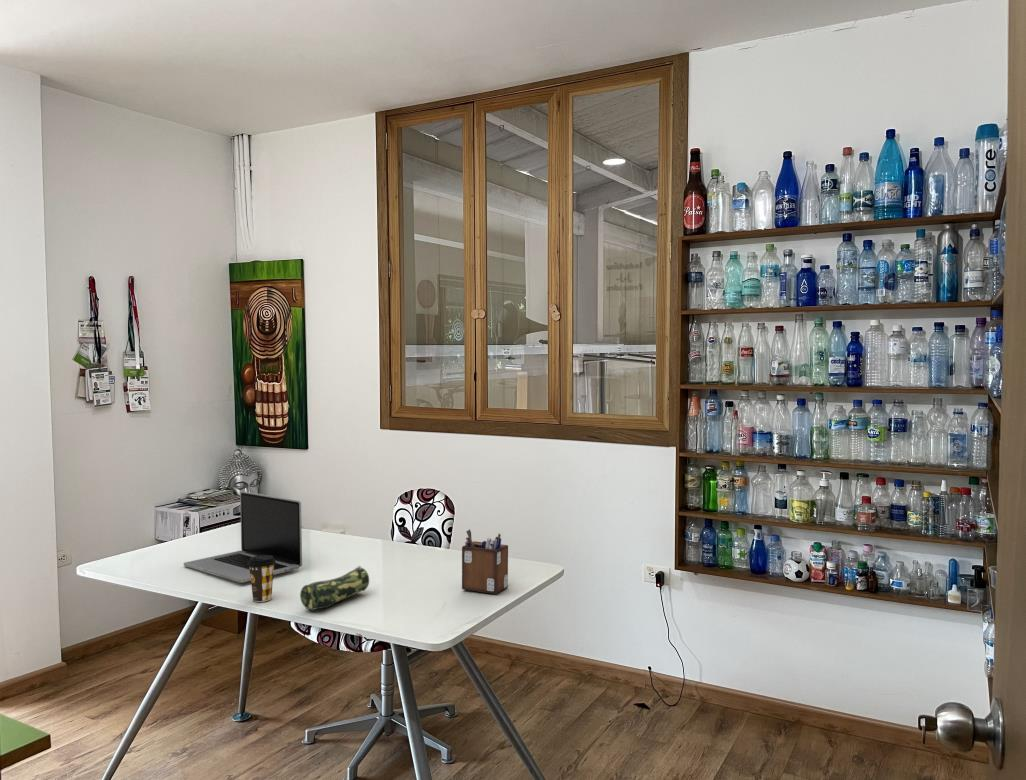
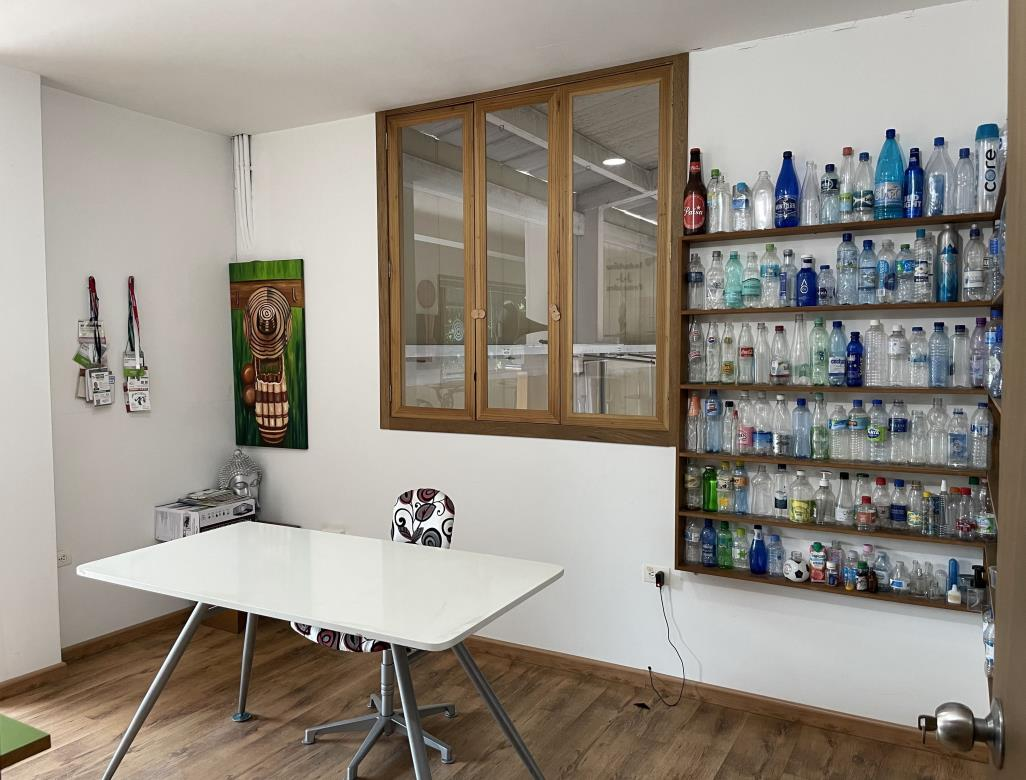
- laptop (241, 534)
- coffee cup (261, 578)
- pencil case (337, 588)
- desk organizer (485, 558)
